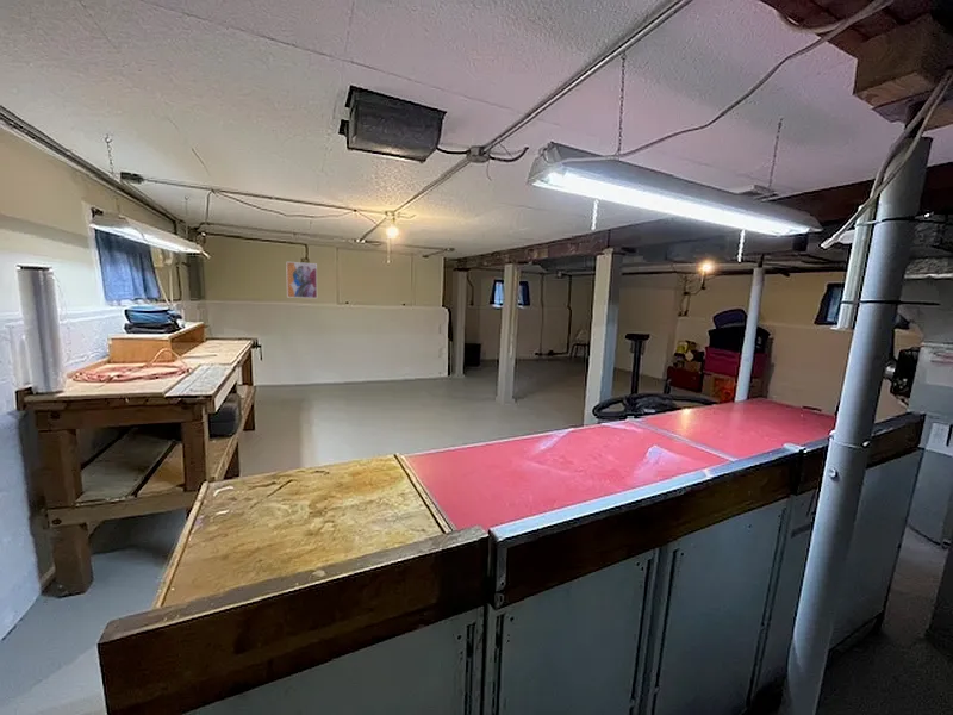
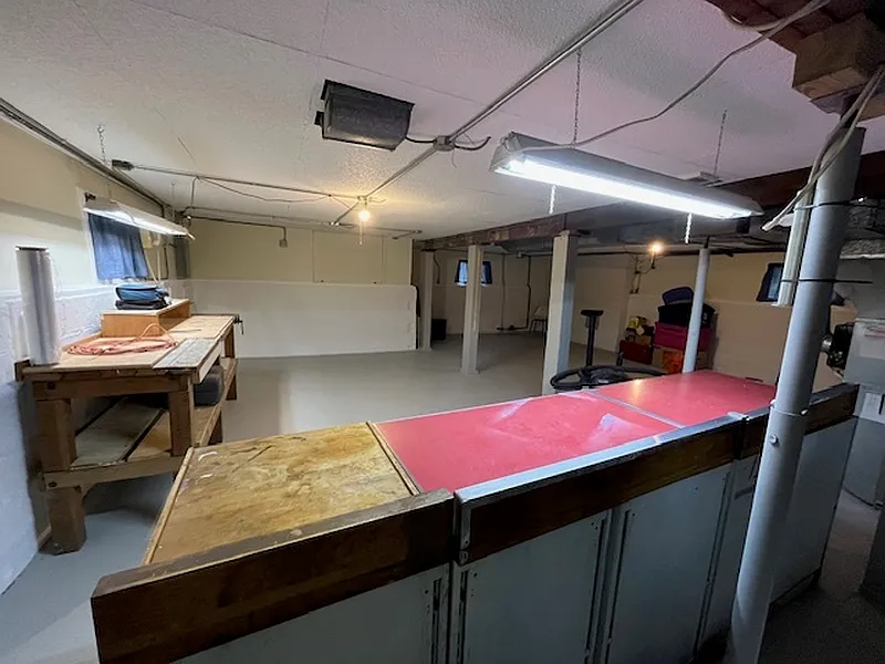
- wall art (301, 280)
